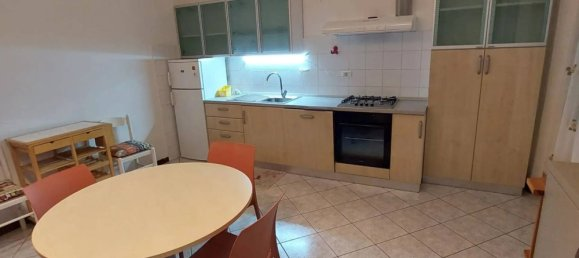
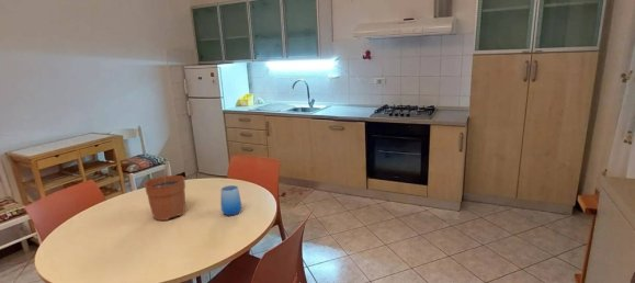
+ cup (230, 200)
+ plant pot (166, 189)
